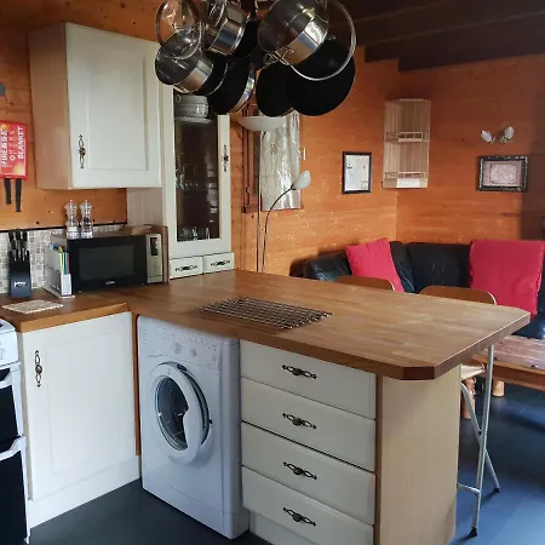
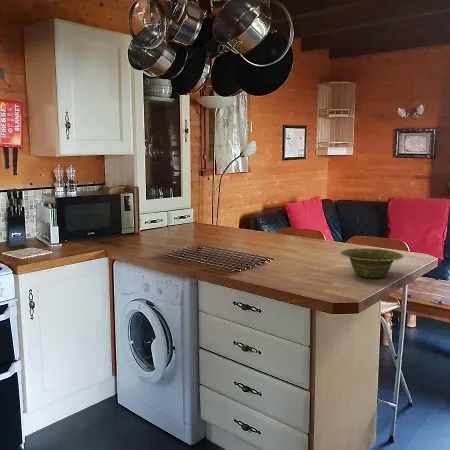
+ dish (371, 264)
